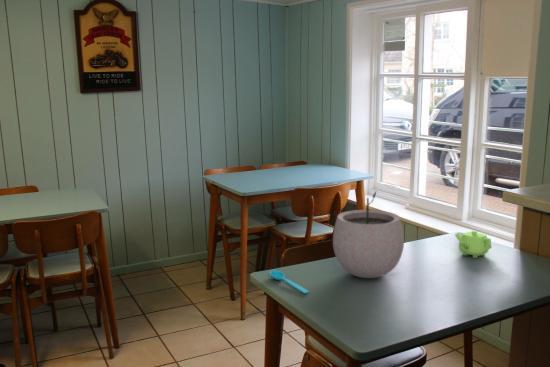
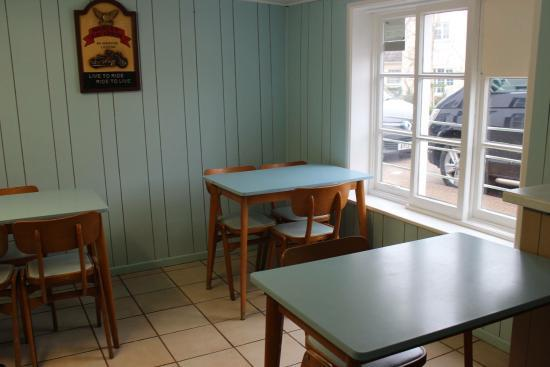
- plant pot (368, 233)
- teapot (470, 243)
- spoon (288, 281)
